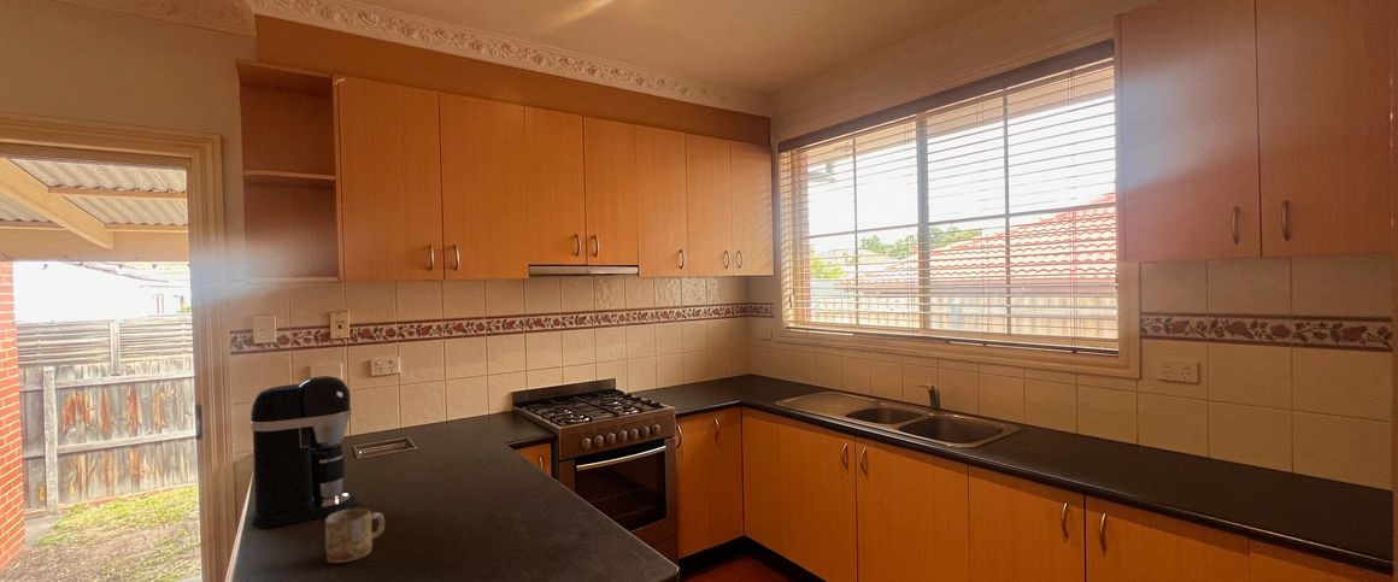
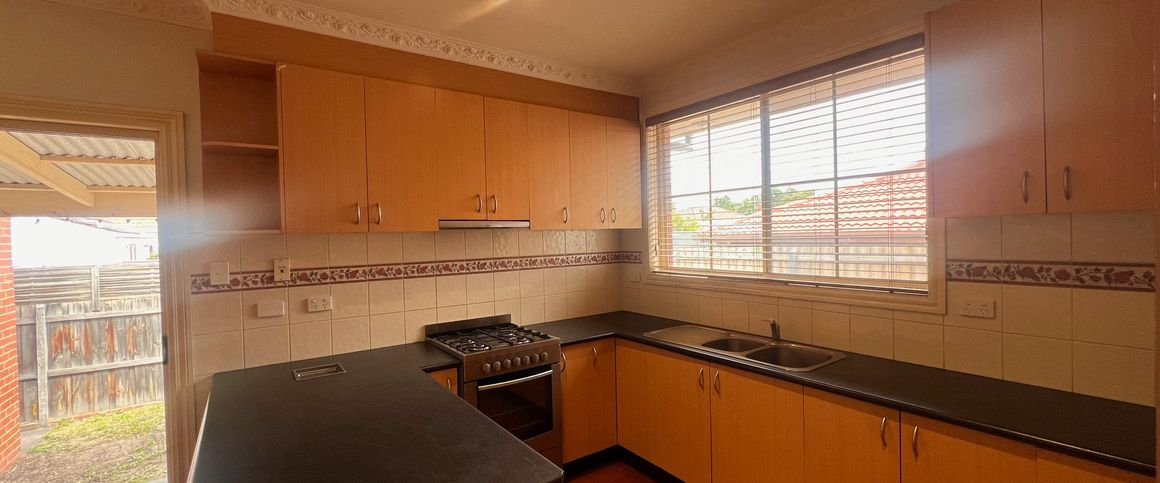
- coffee maker (302, 445)
- mug (357, 531)
